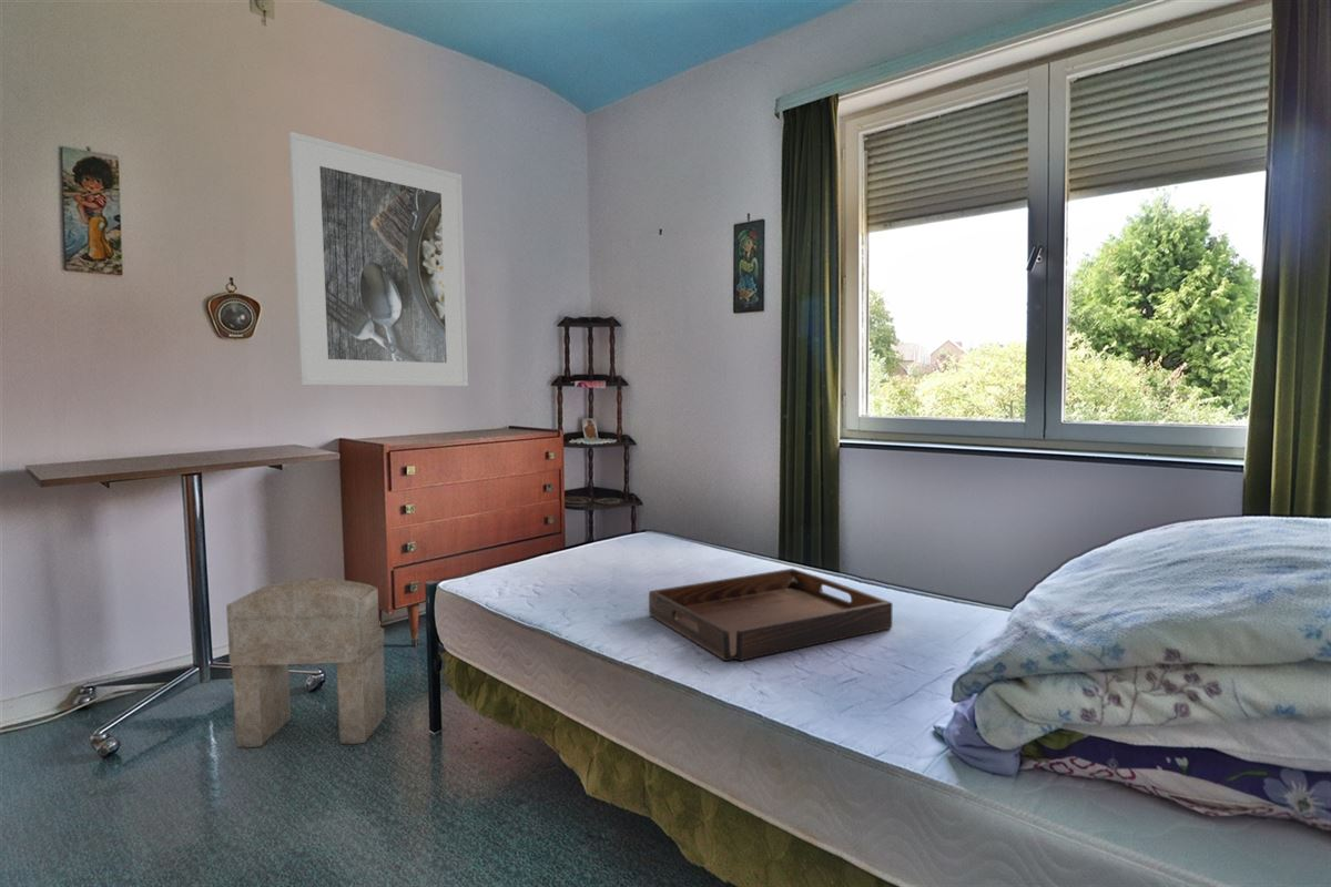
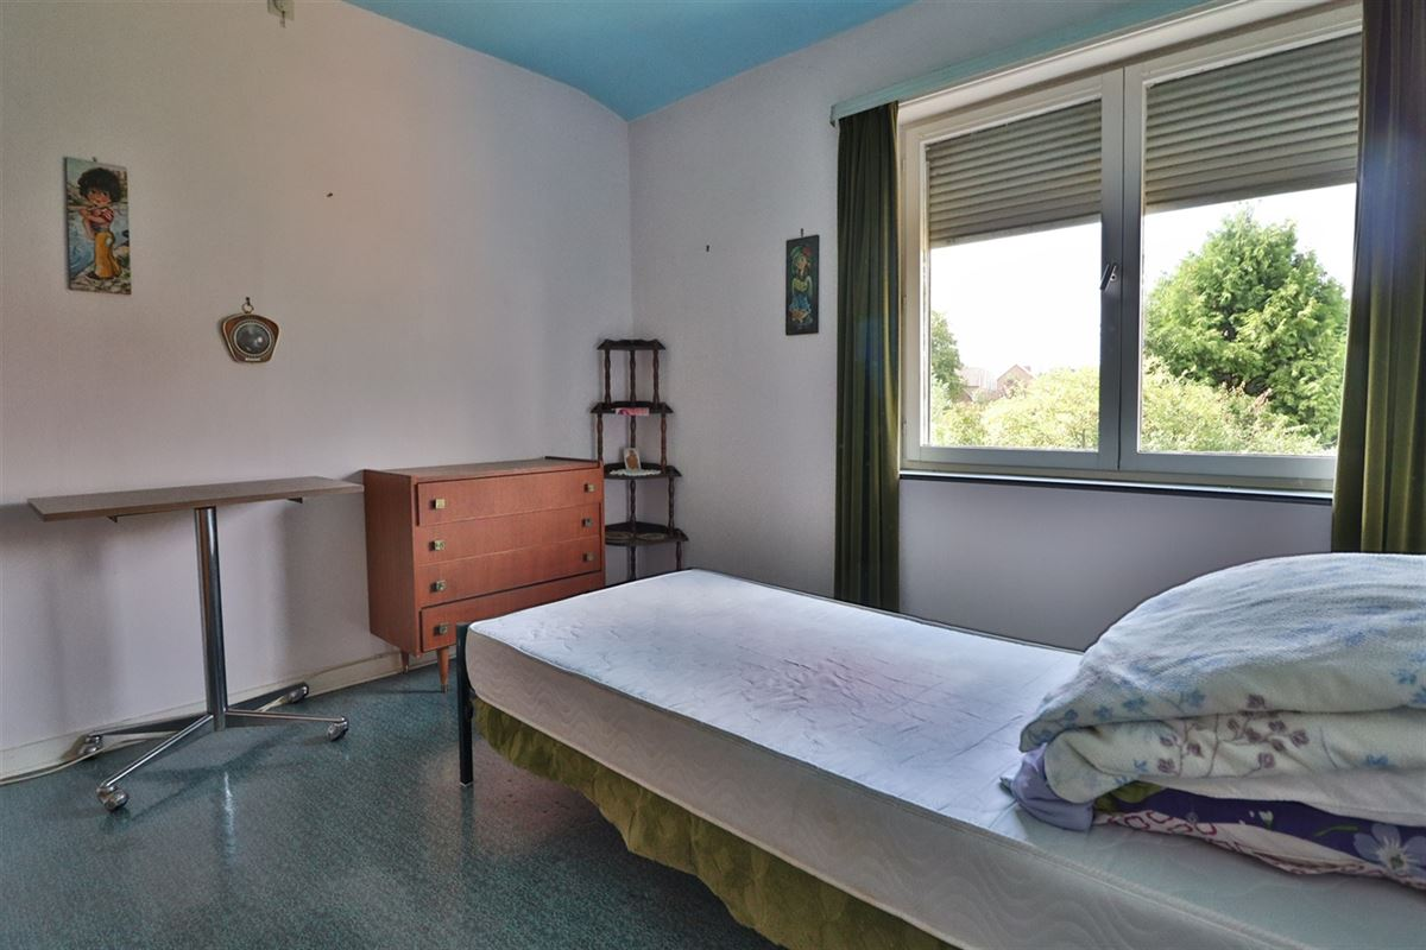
- serving tray (765, 608)
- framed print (387, 272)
- stool (311, 656)
